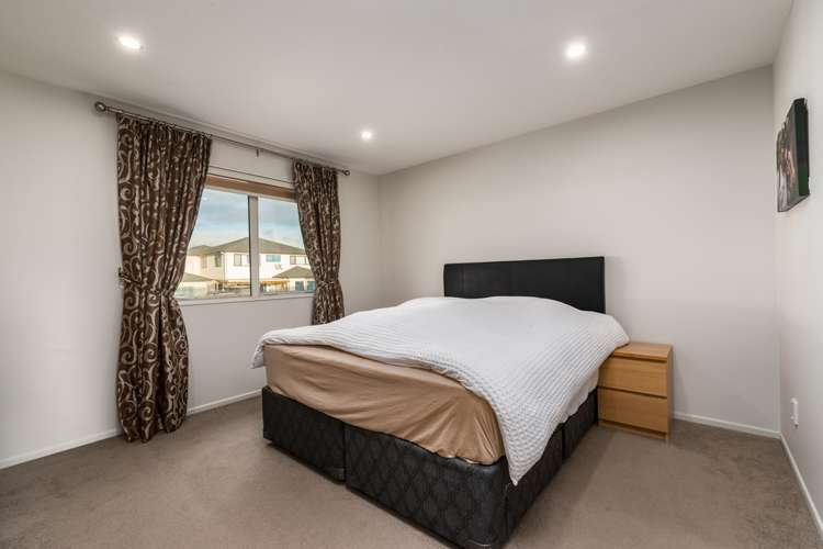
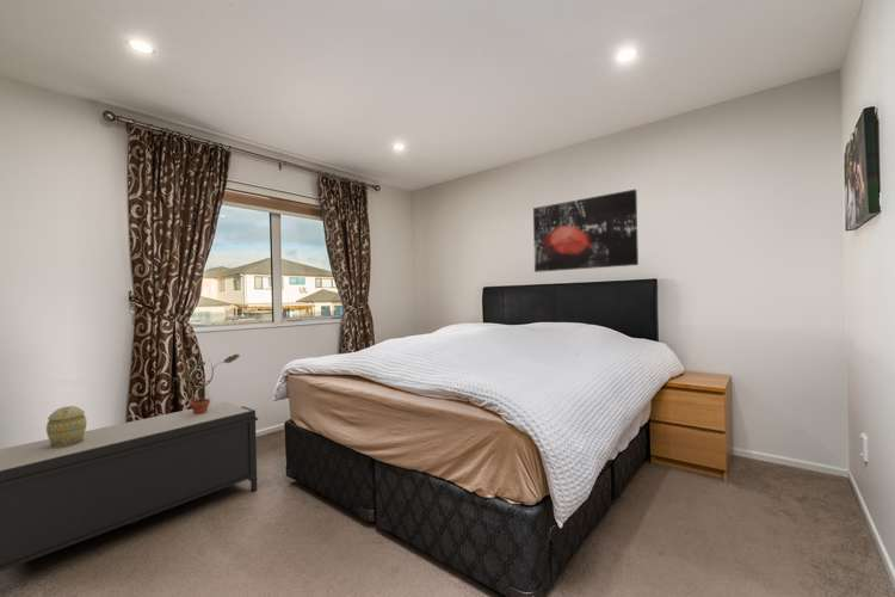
+ wall art (581, 234)
+ decorative box (67, 424)
+ potted plant (205, 384)
+ bench (135, 475)
